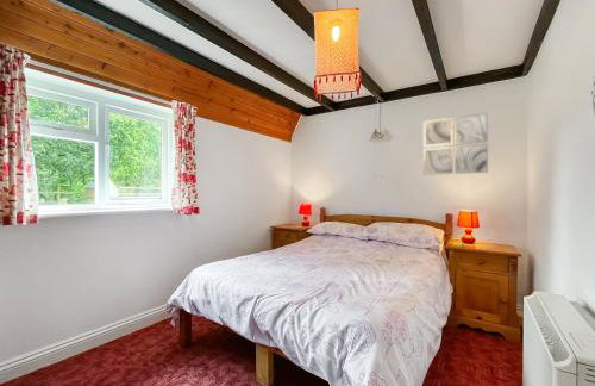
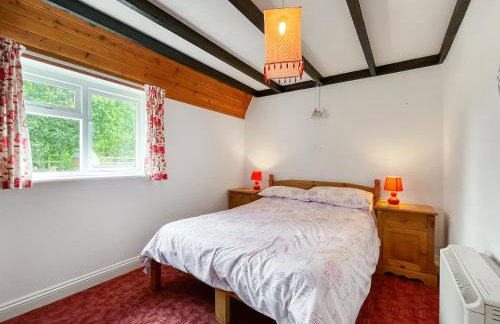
- wall art (452, 144)
